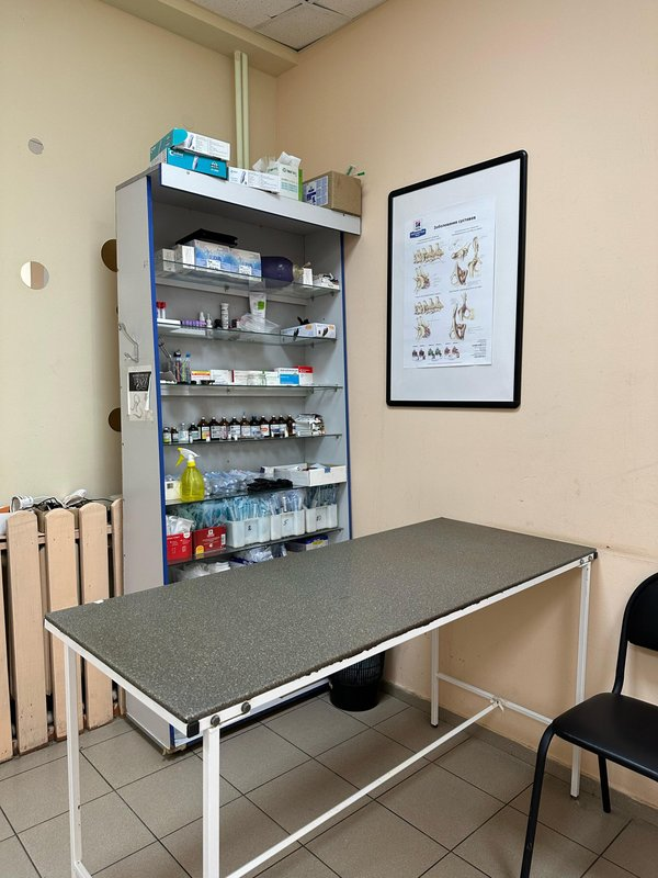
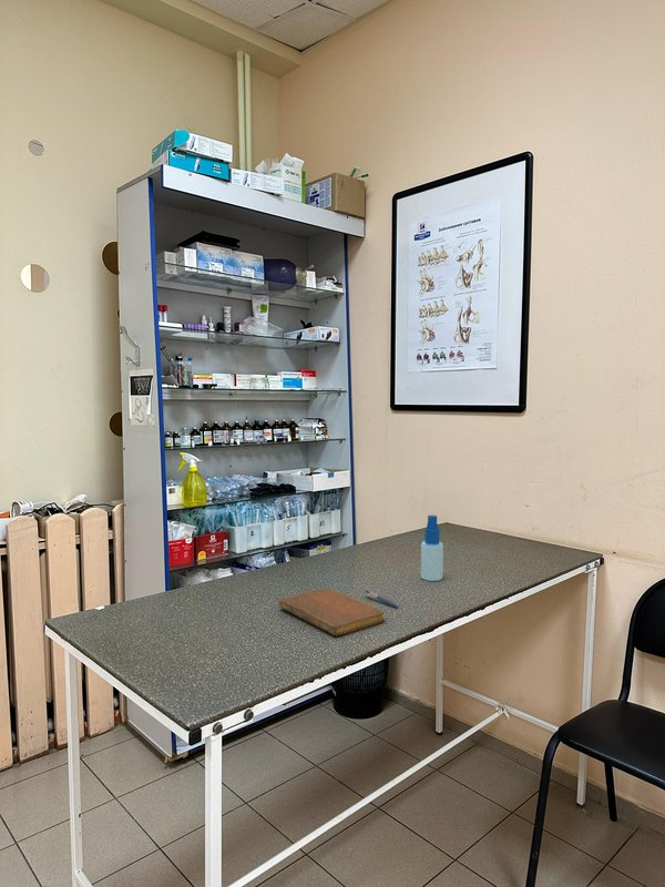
+ notebook (330, 609)
+ spray bottle (431, 547)
+ pen (380, 599)
